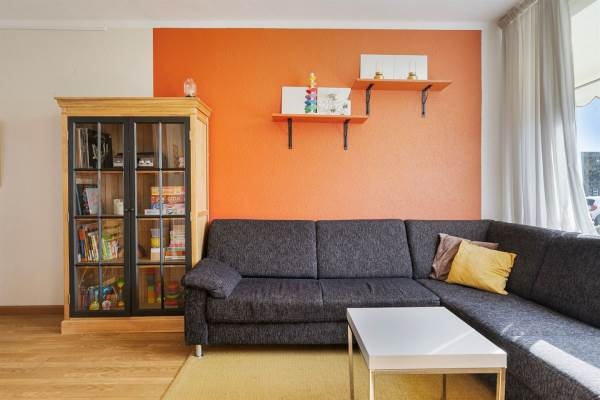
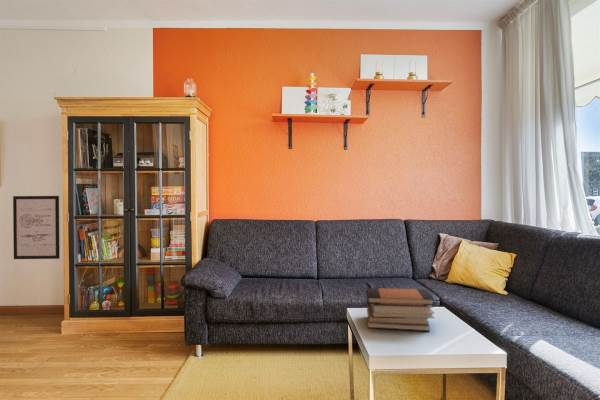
+ wall art (36, 227)
+ book stack (398, 308)
